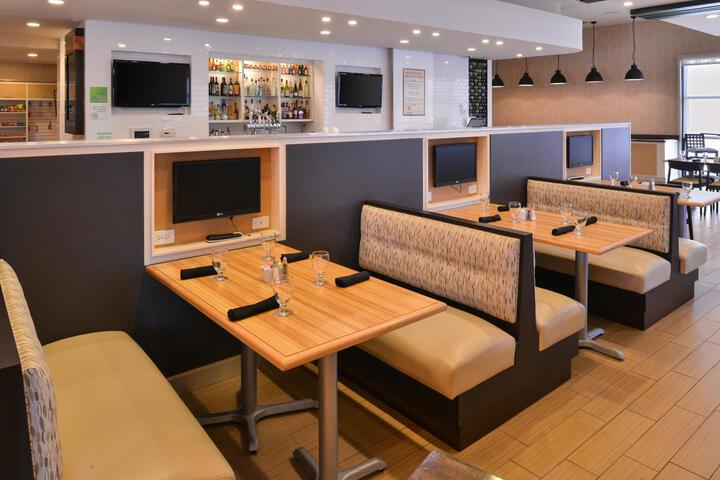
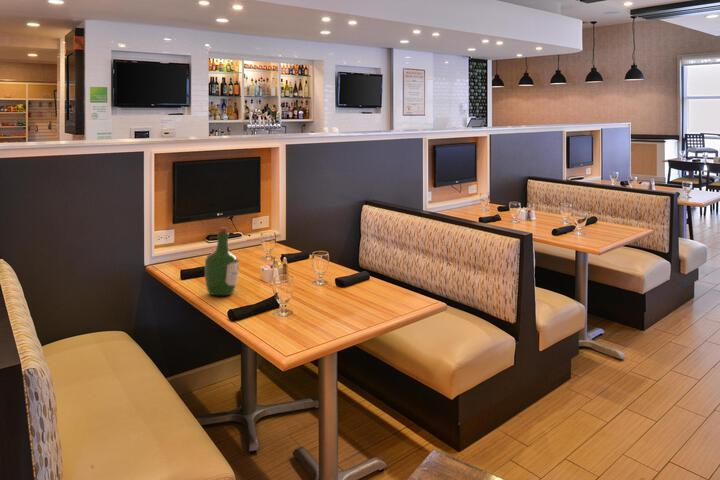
+ wine bottle (221, 260)
